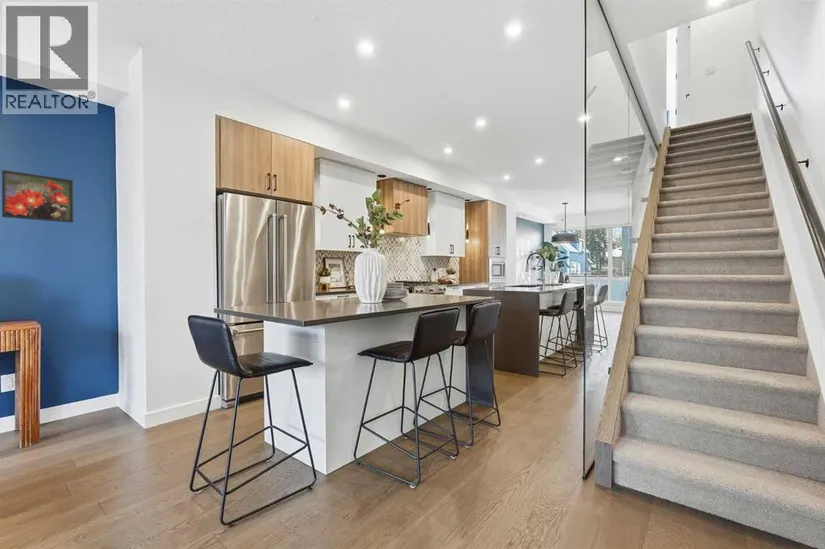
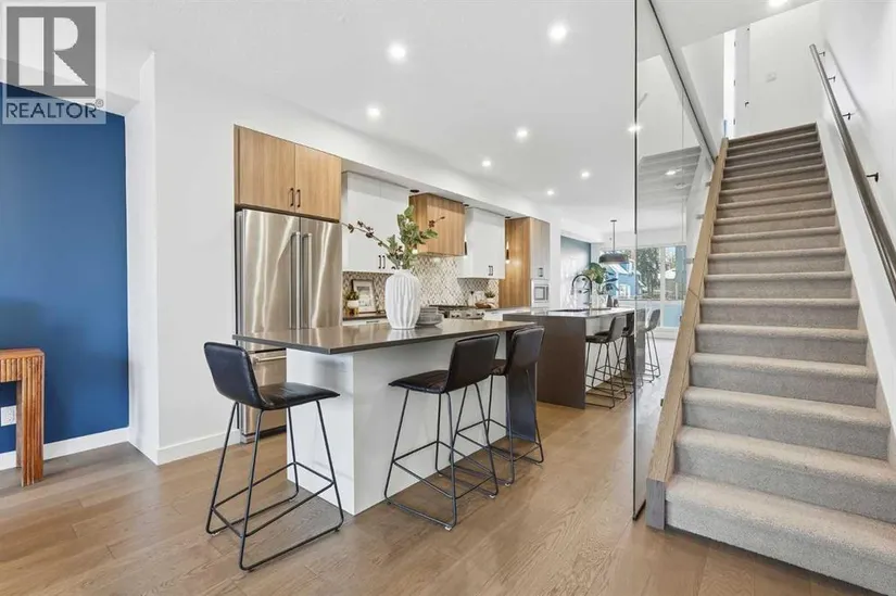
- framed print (39, 197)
